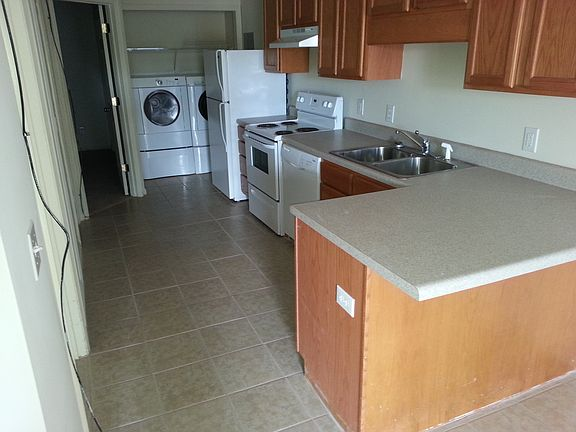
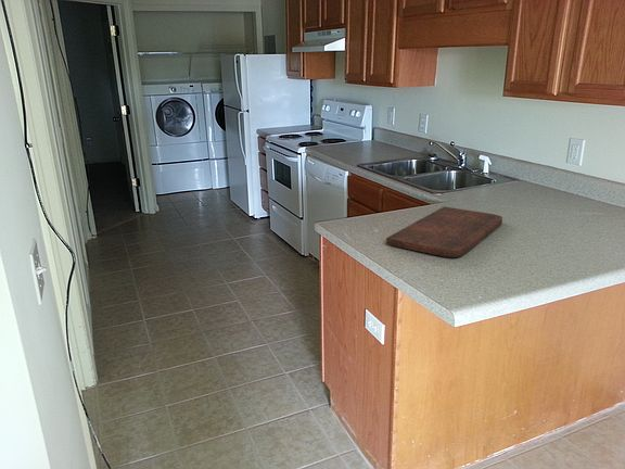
+ cutting board (449, 229)
